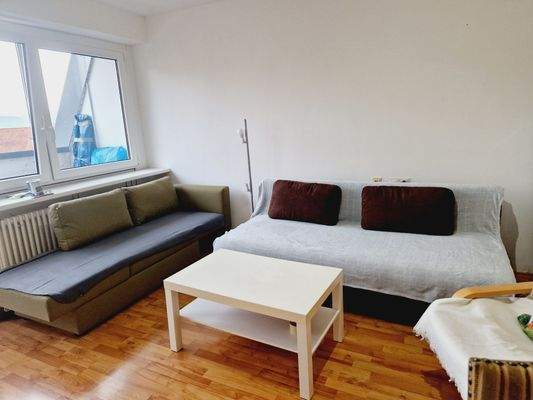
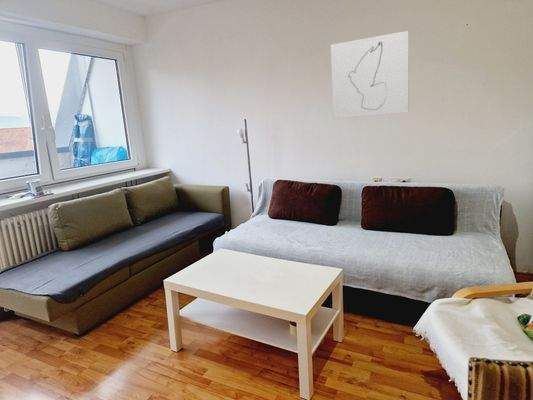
+ wall art (368, 77)
